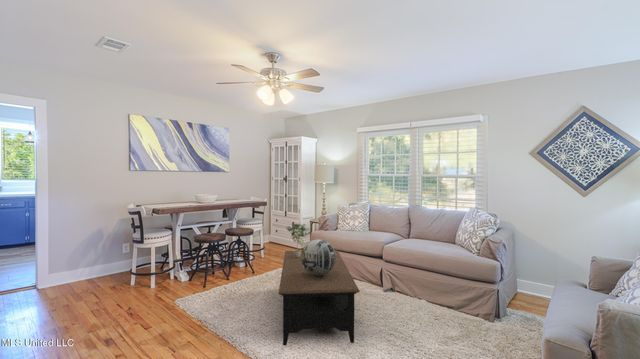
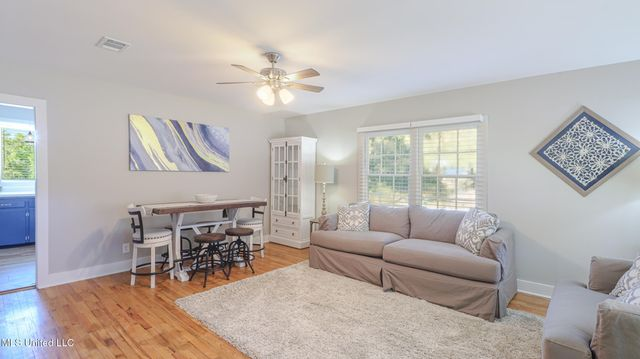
- potted plant (298, 239)
- coffee table (314, 288)
- decorative sphere (318, 257)
